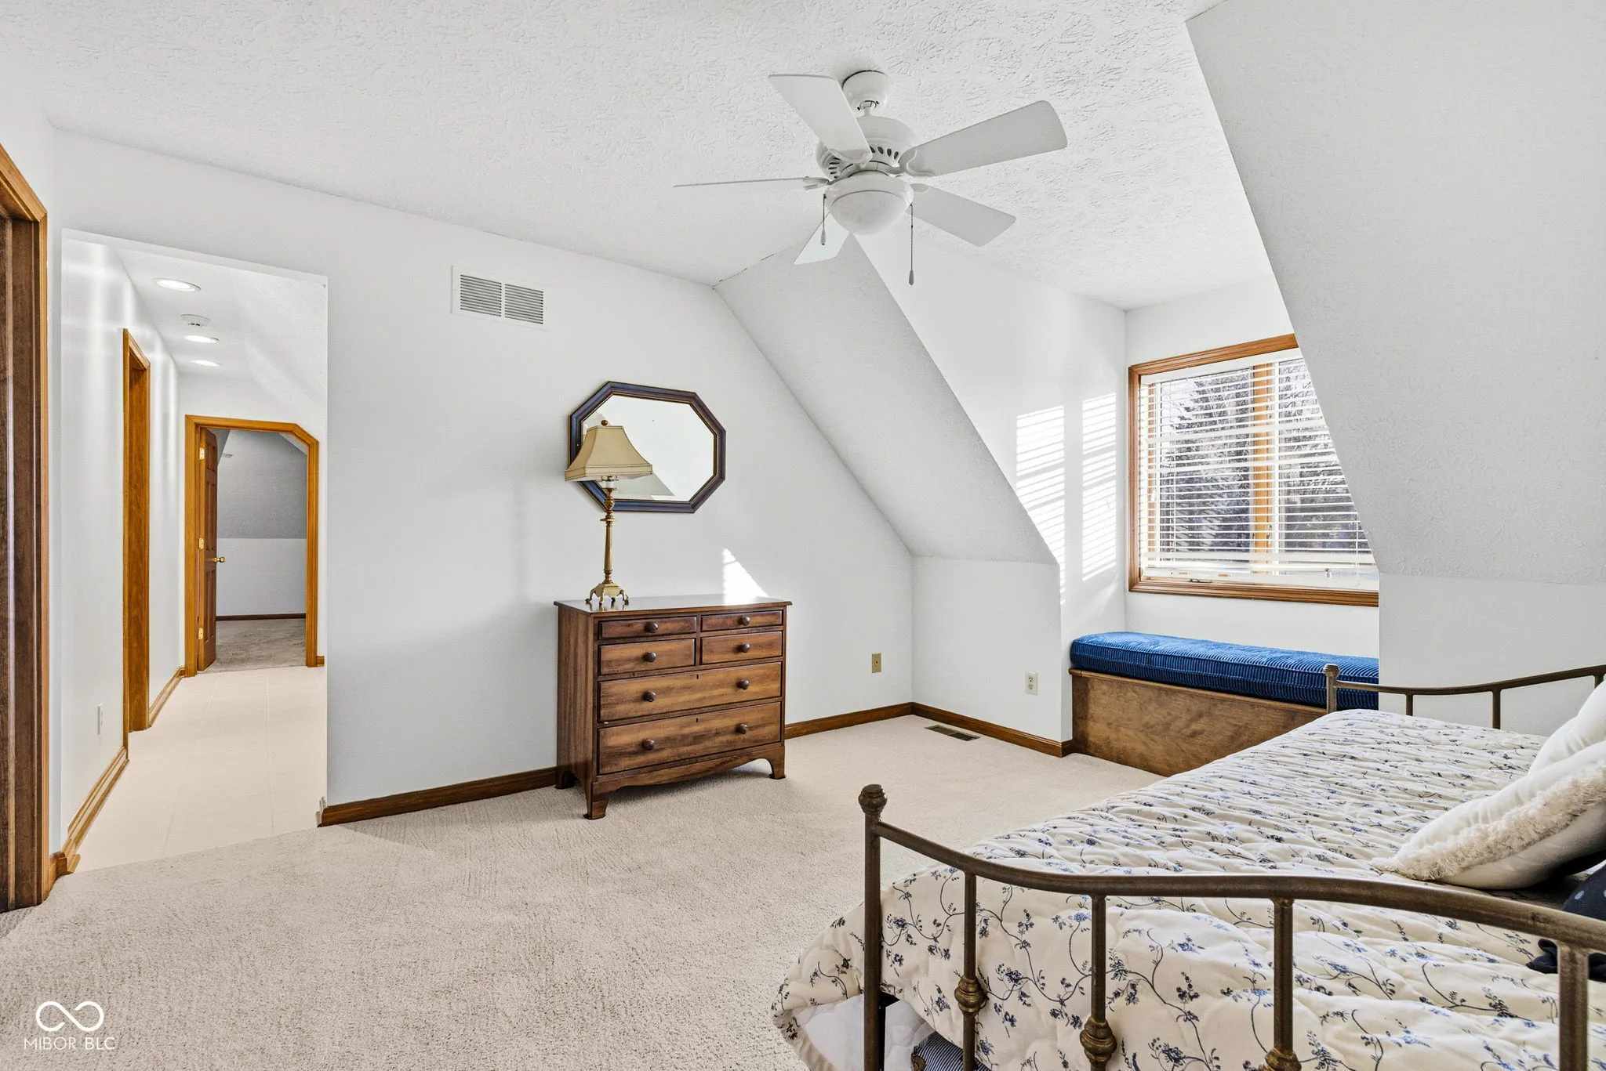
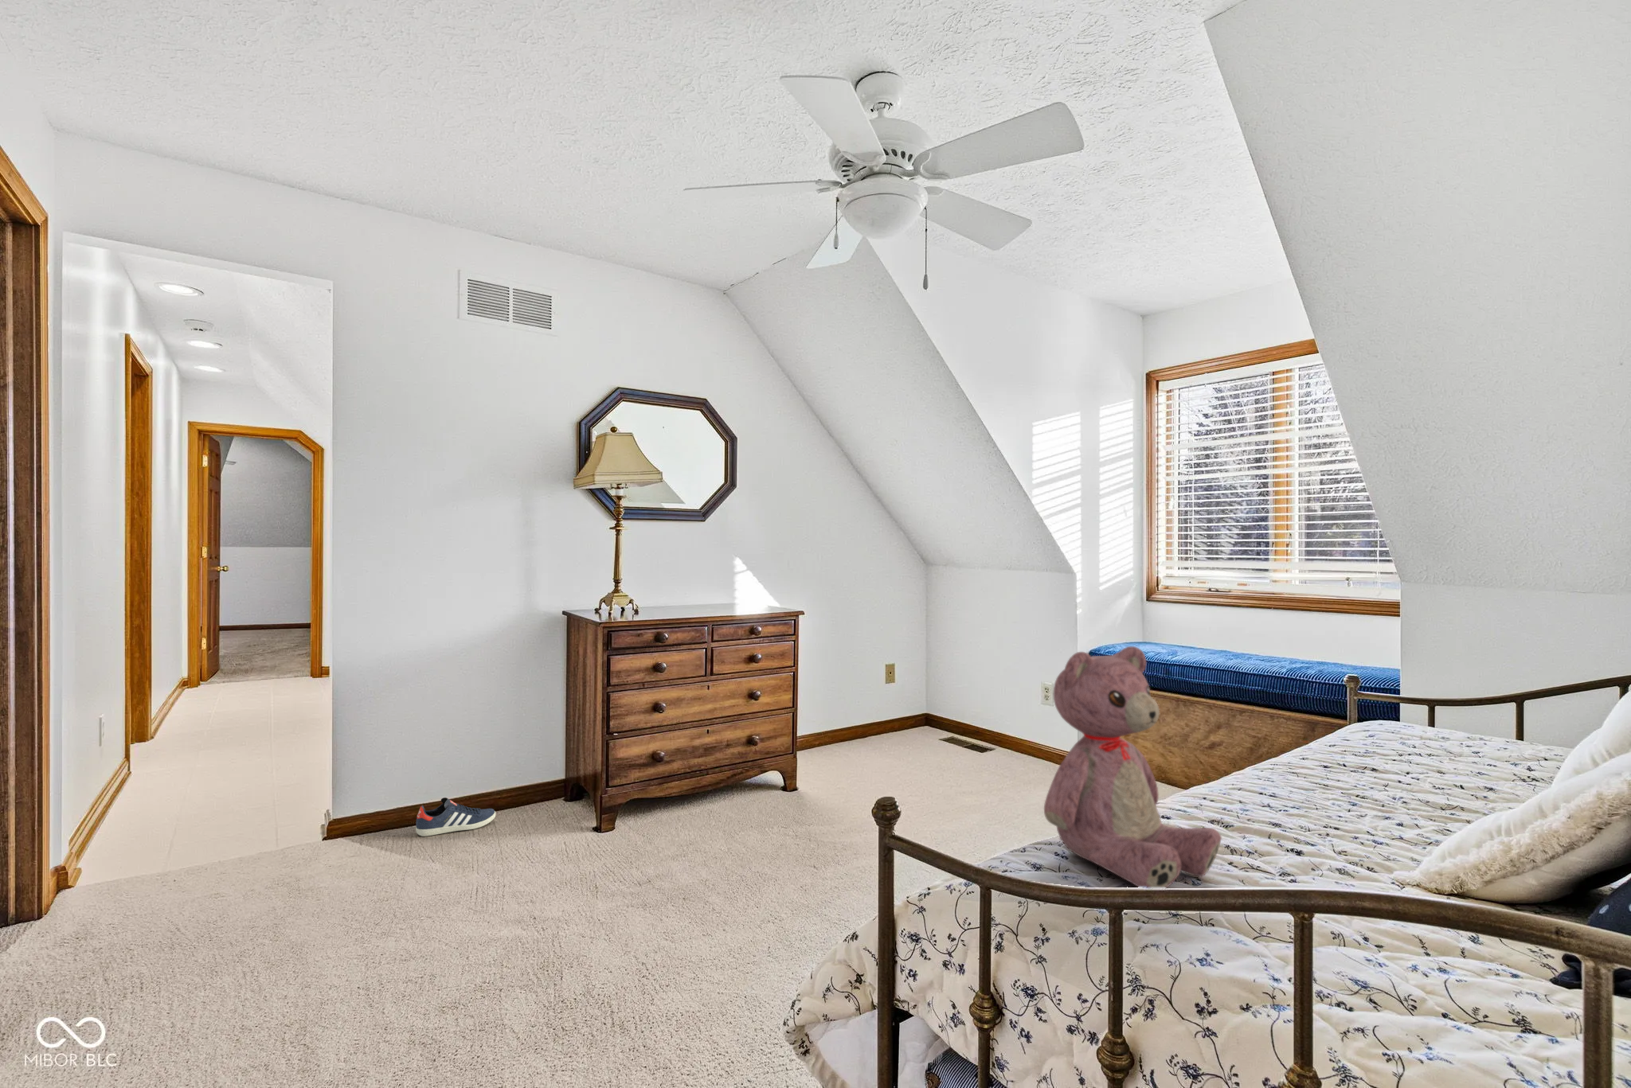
+ sneaker (457, 812)
+ teddy bear (1127, 758)
